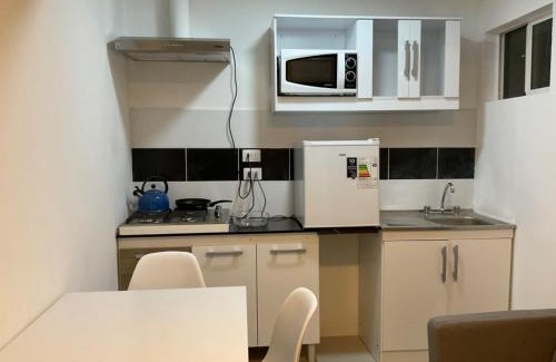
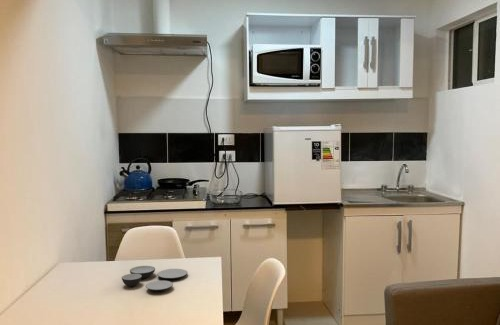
+ bowl set (151, 274)
